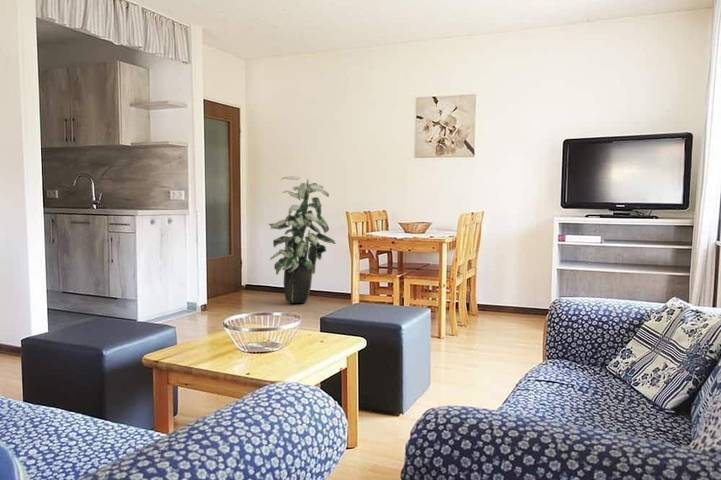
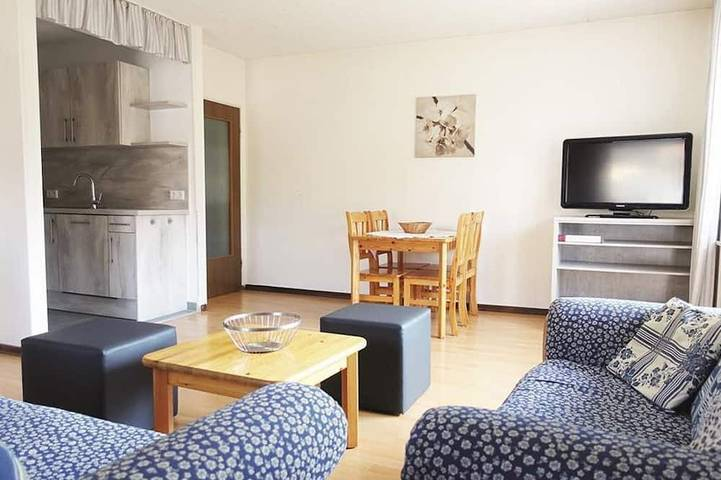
- indoor plant (298, 239)
